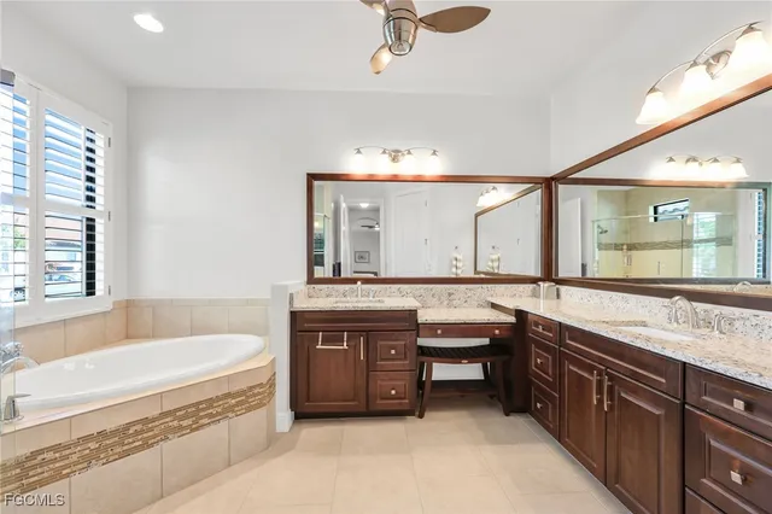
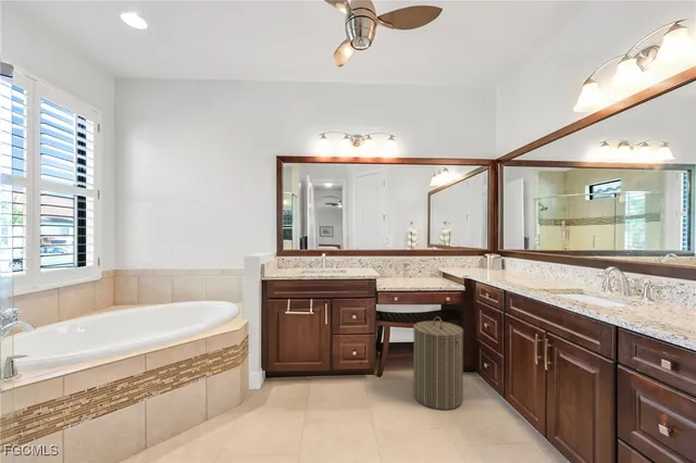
+ laundry hamper (437, 356)
